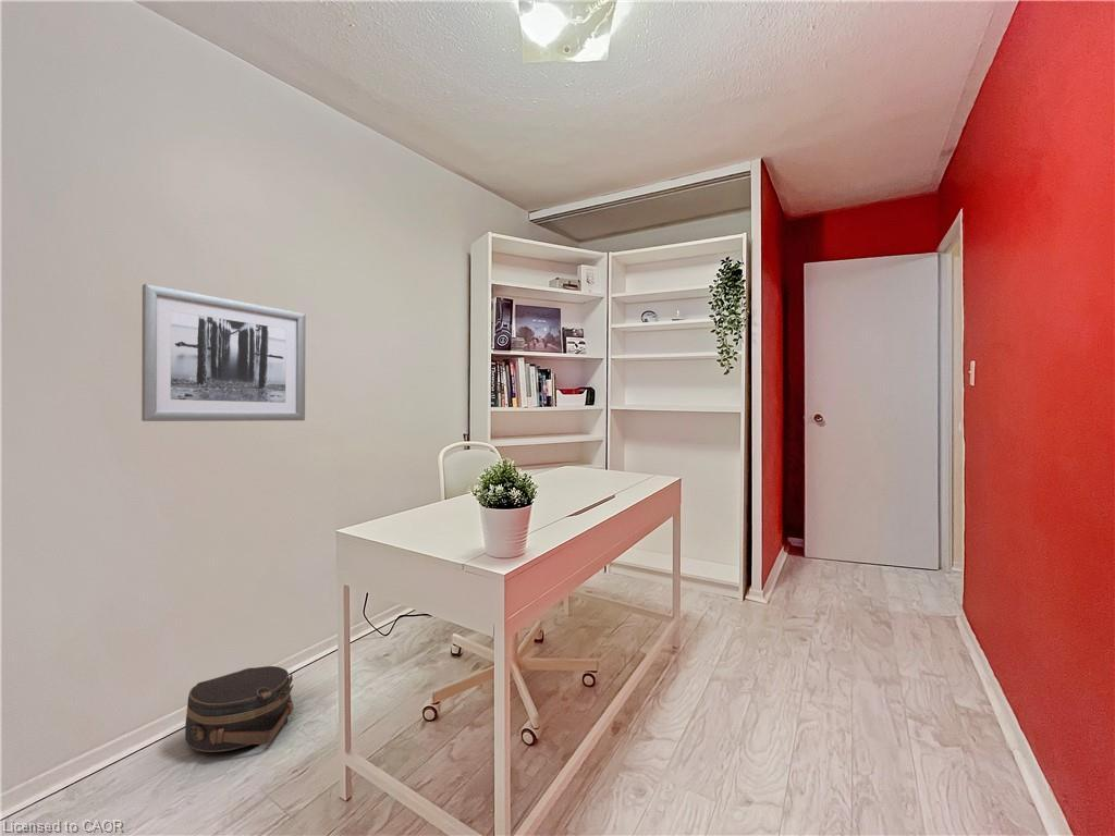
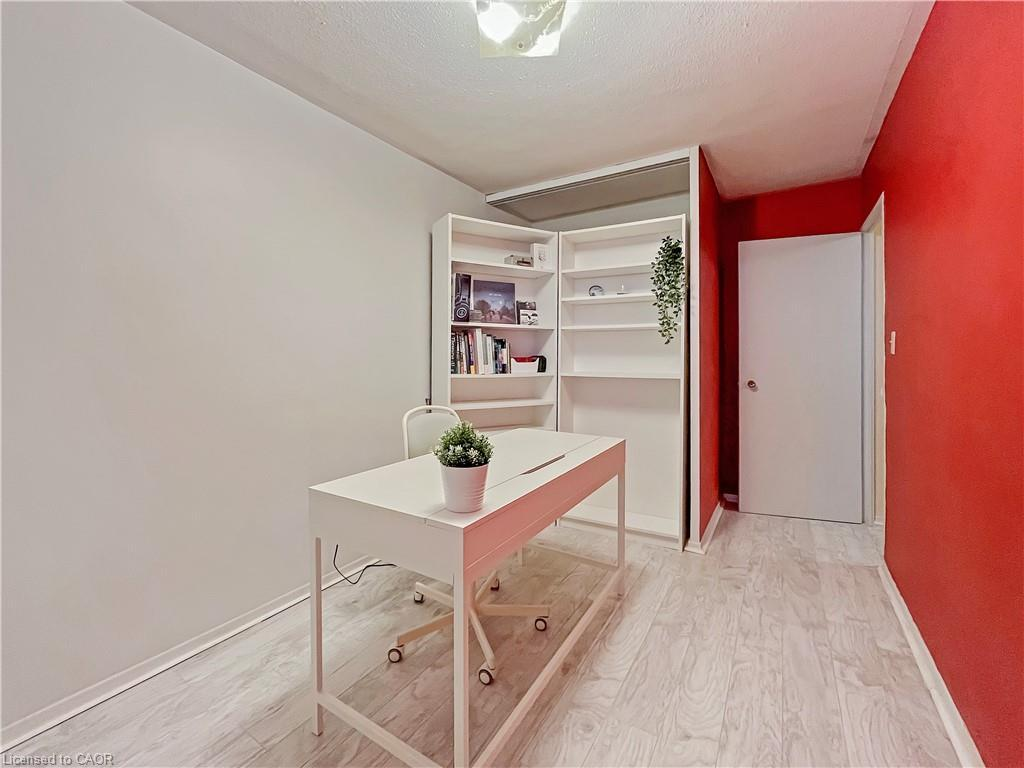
- hat box (245, 706)
- wall art (233, 360)
